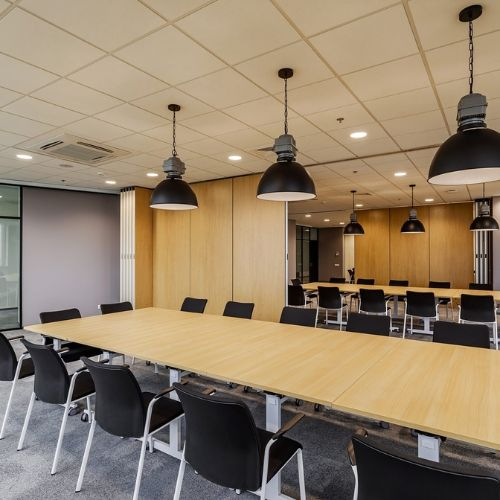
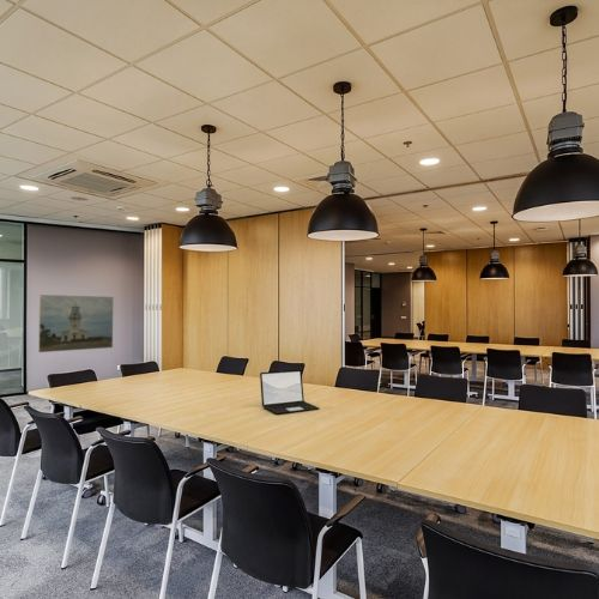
+ laptop (289, 391)
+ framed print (78, 322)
